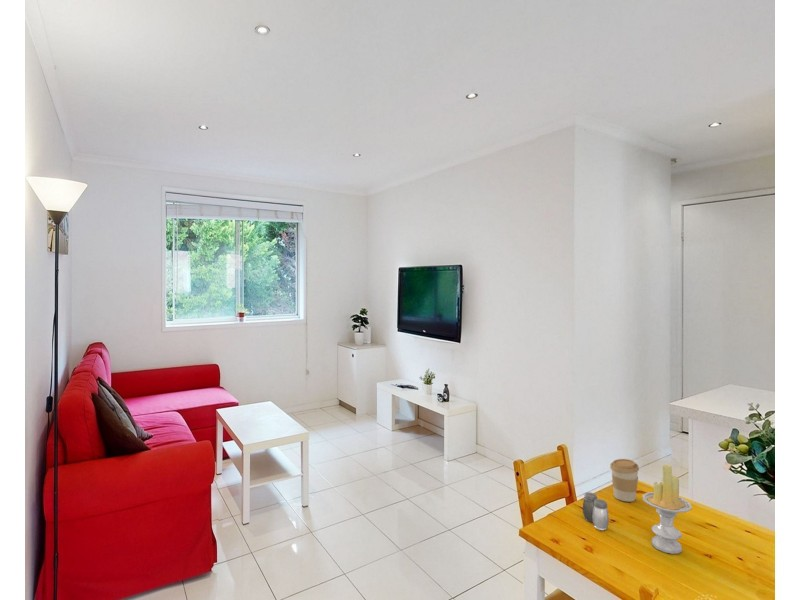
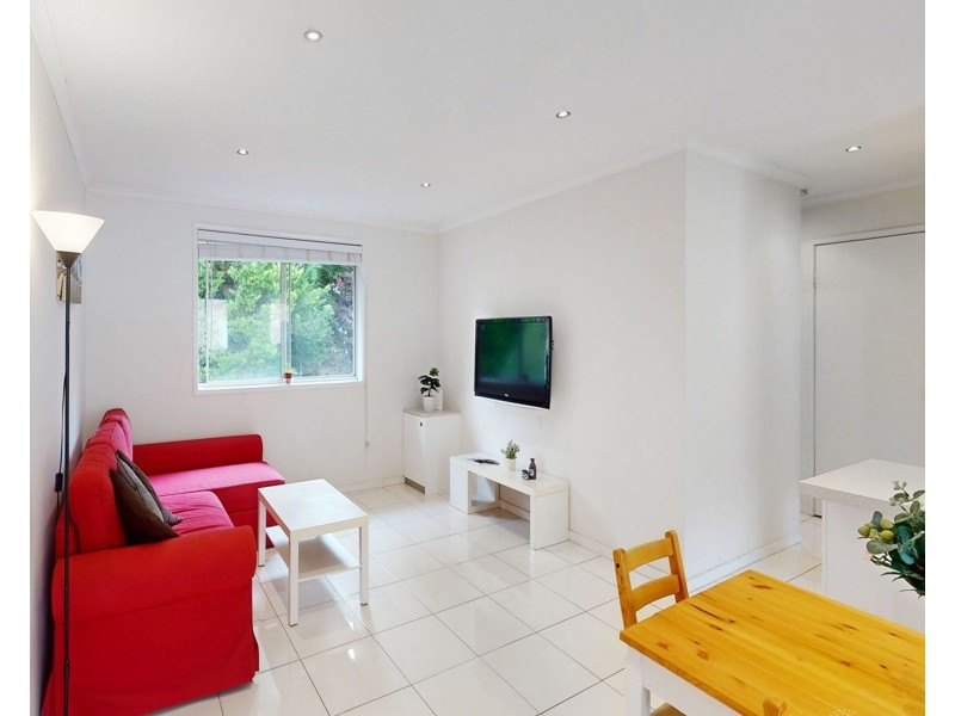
- coffee cup (624, 479)
- candle (666, 504)
- salt and pepper shaker (595, 510)
